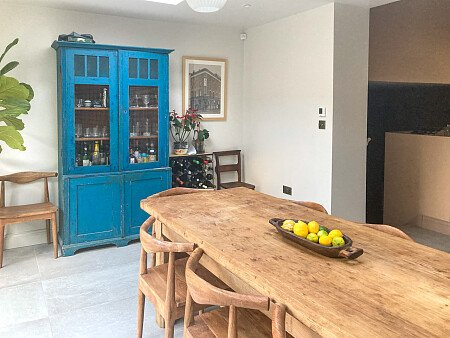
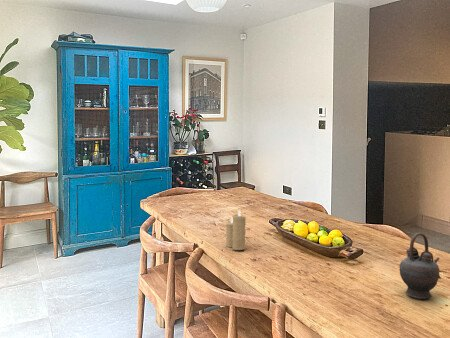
+ teapot (422, 264)
+ candle (235, 228)
